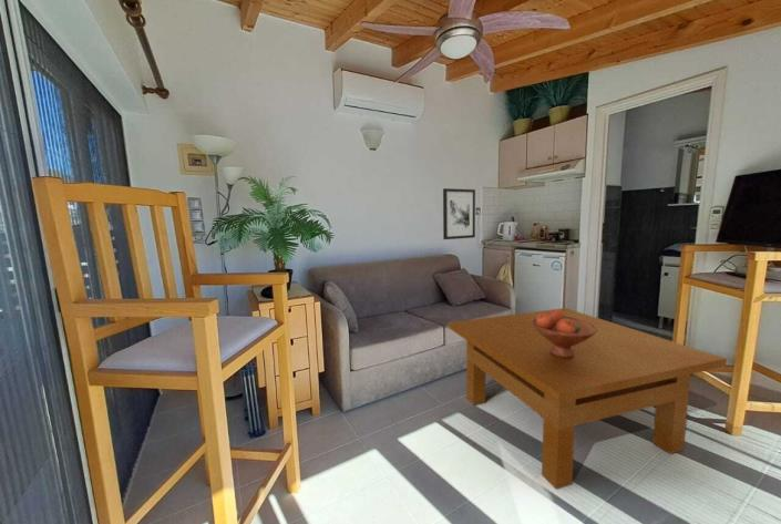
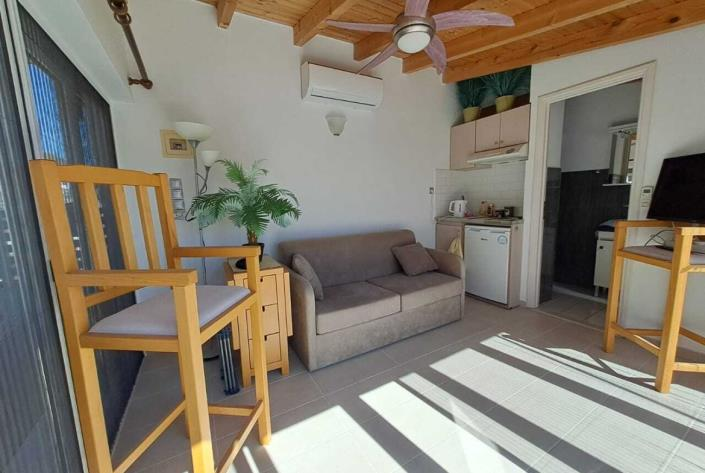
- table (561, 379)
- wall art (459, 214)
- fruit bowl (563, 332)
